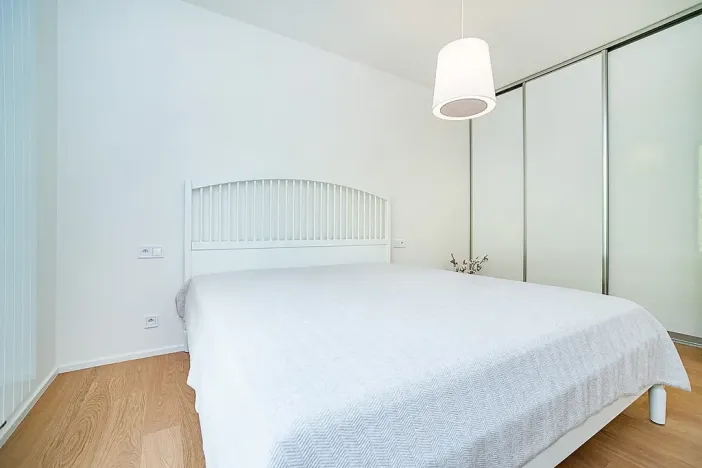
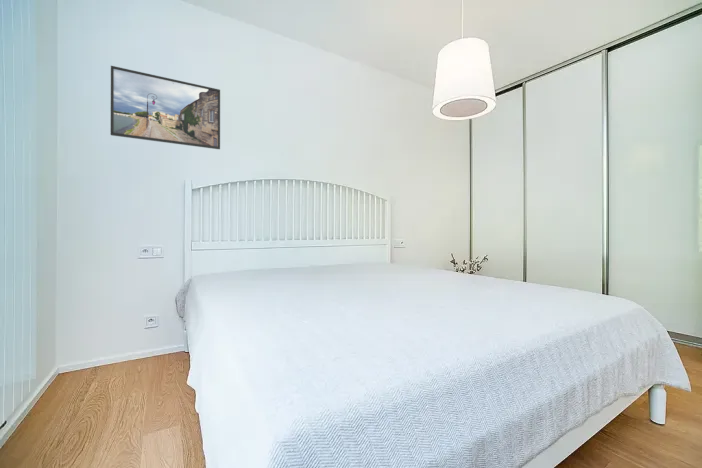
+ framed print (169, 110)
